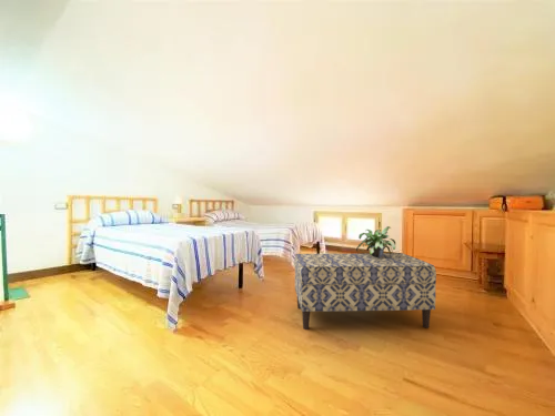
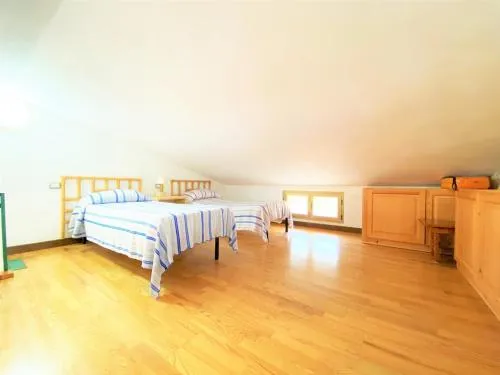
- bench (357, 287)
- potted plant (379, 241)
